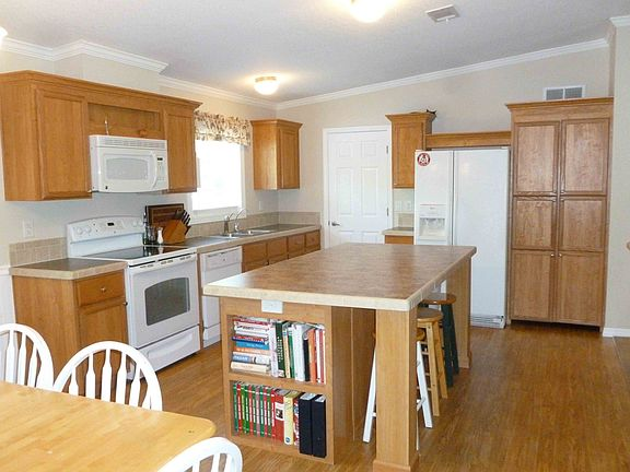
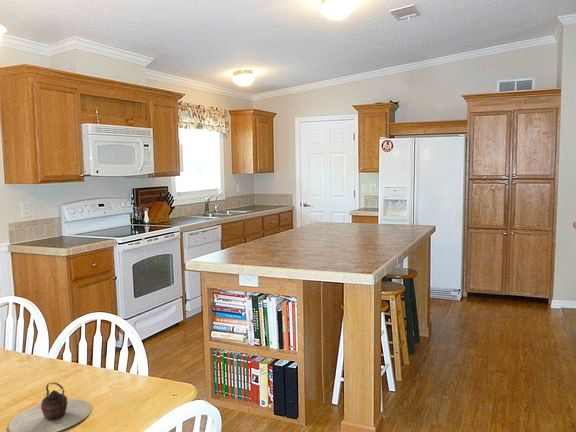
+ teapot (50, 400)
